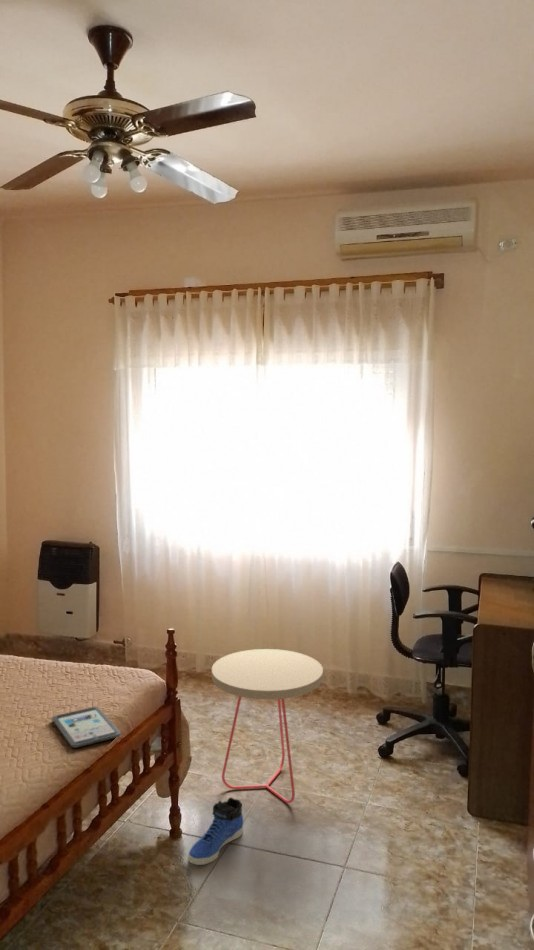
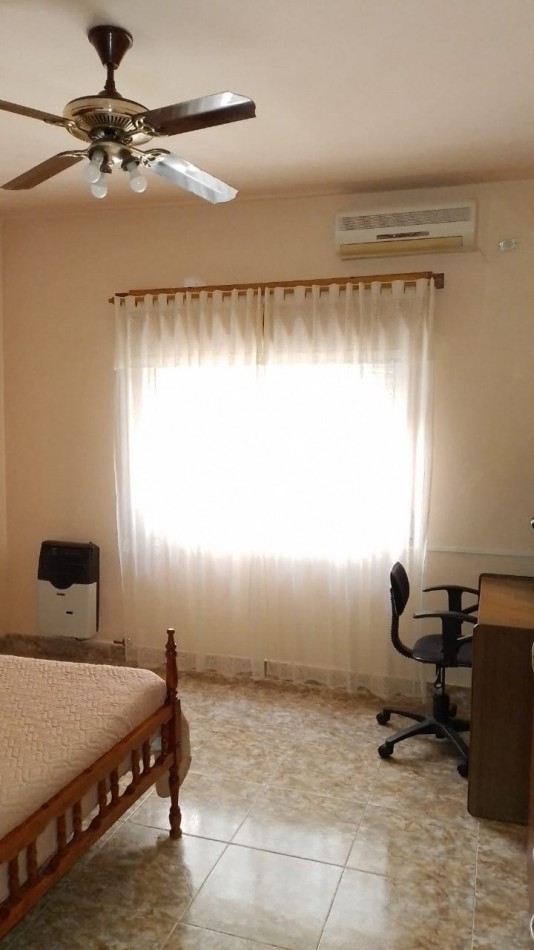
- tablet (85, 726)
- sneaker (216, 827)
- side table (280, 728)
